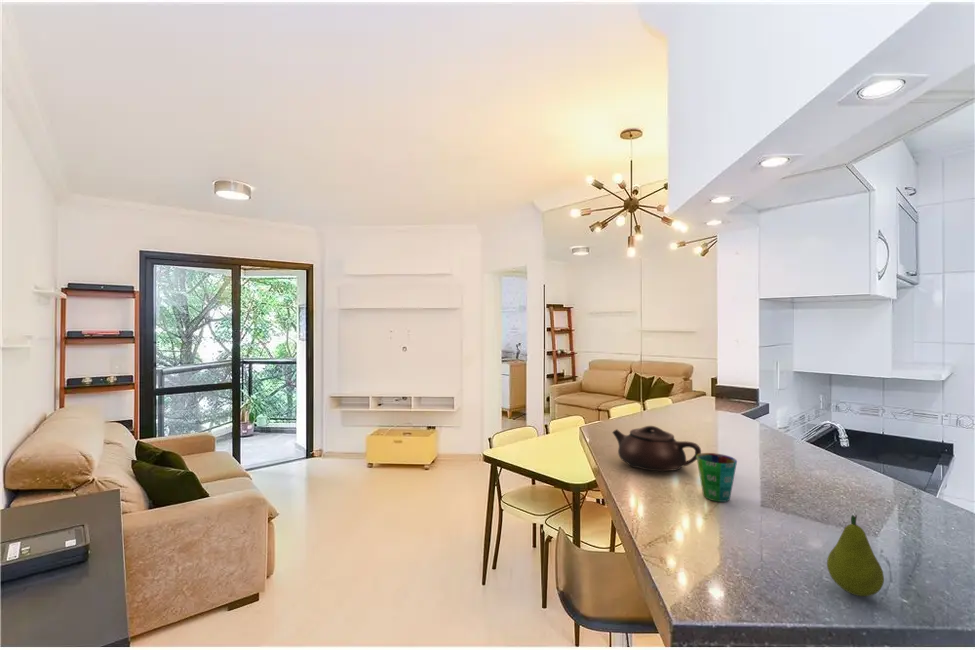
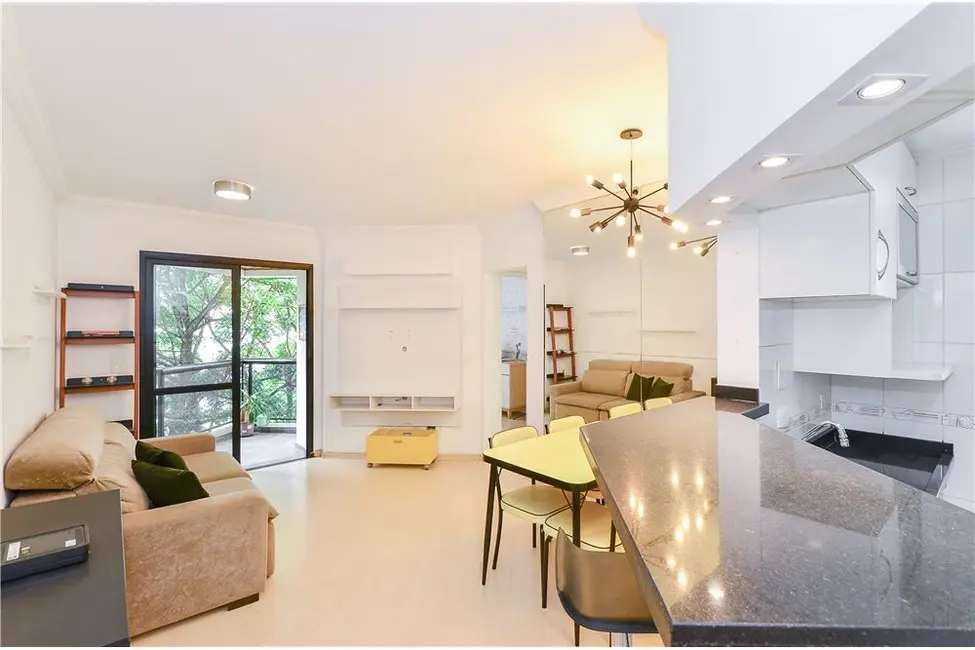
- teapot (652, 446)
- fruit (854, 553)
- cup (716, 476)
